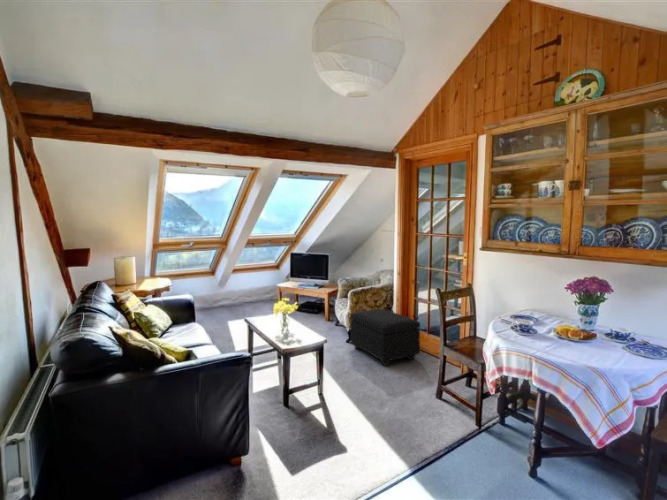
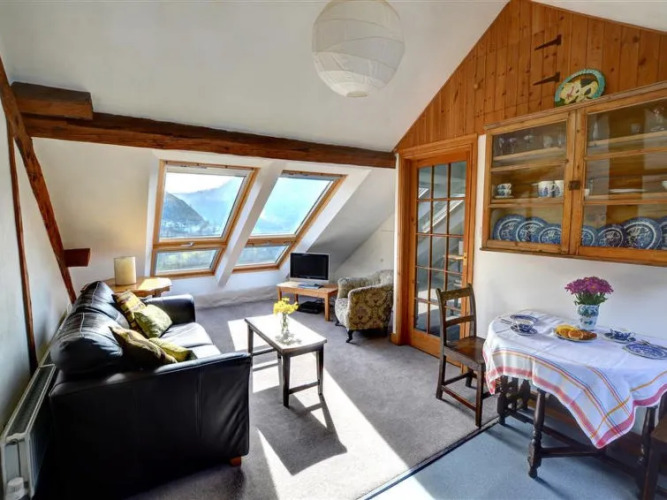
- footstool (383, 334)
